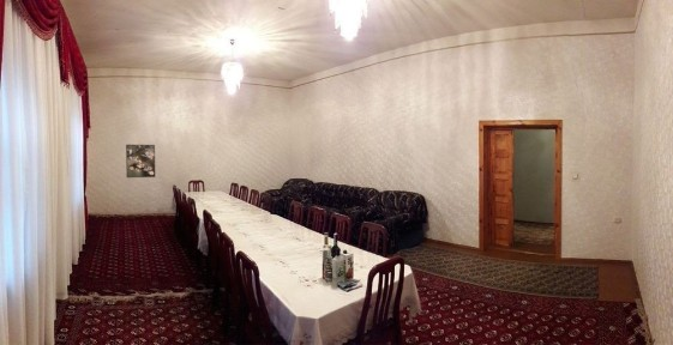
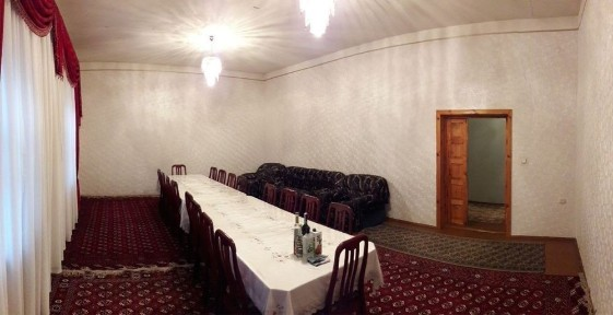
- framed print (140, 161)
